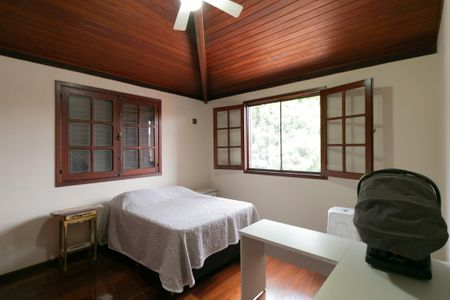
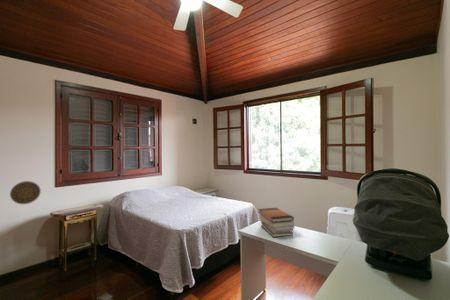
+ book stack (275, 221)
+ decorative plate (26, 192)
